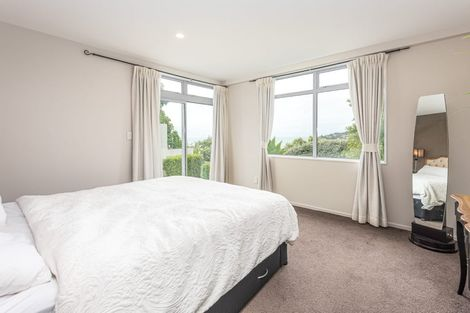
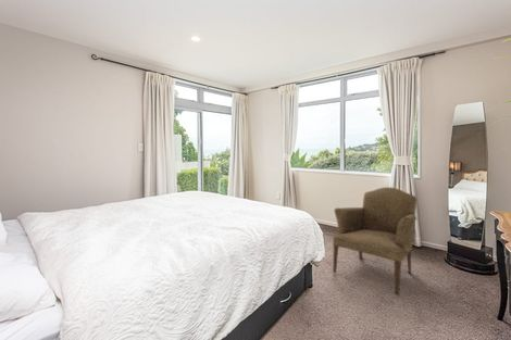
+ armchair (376, 229)
